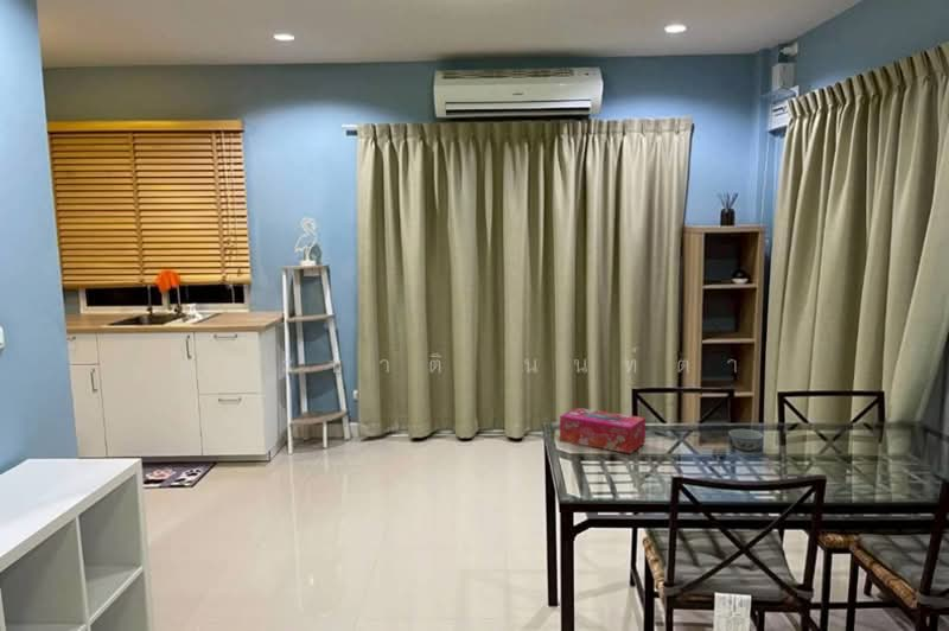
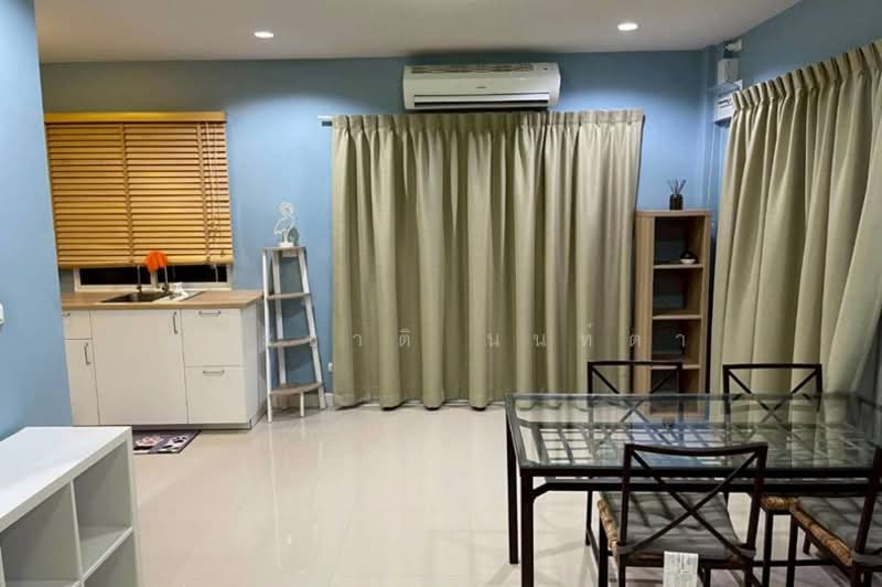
- tissue box (601, 429)
- bowl (745, 440)
